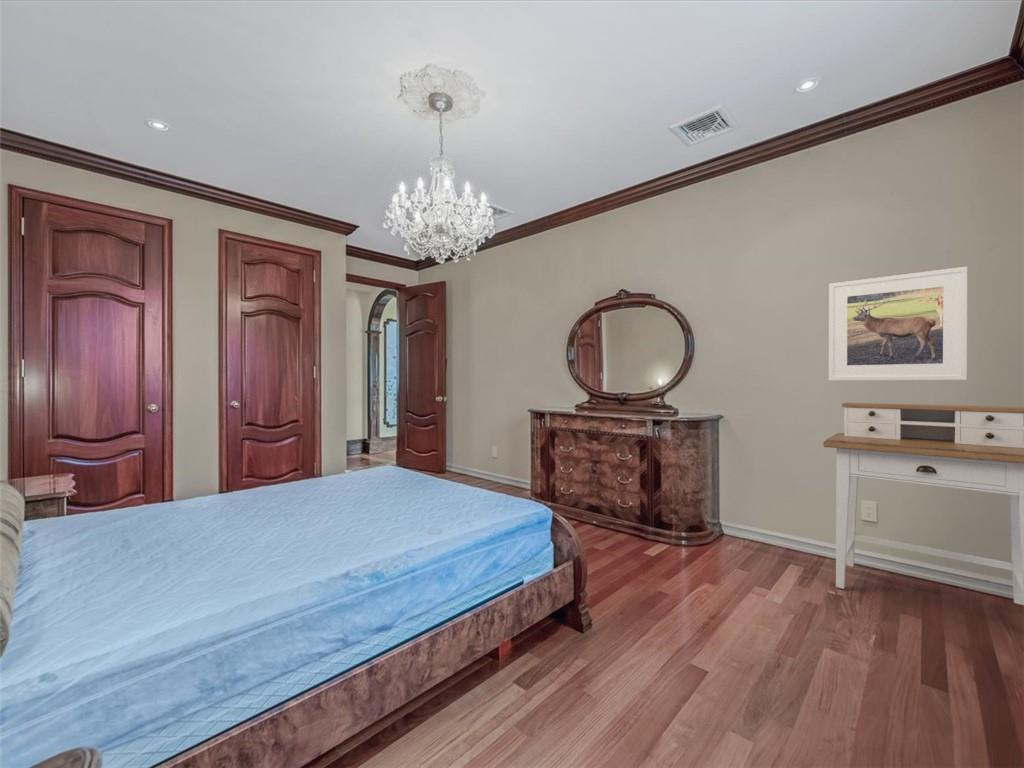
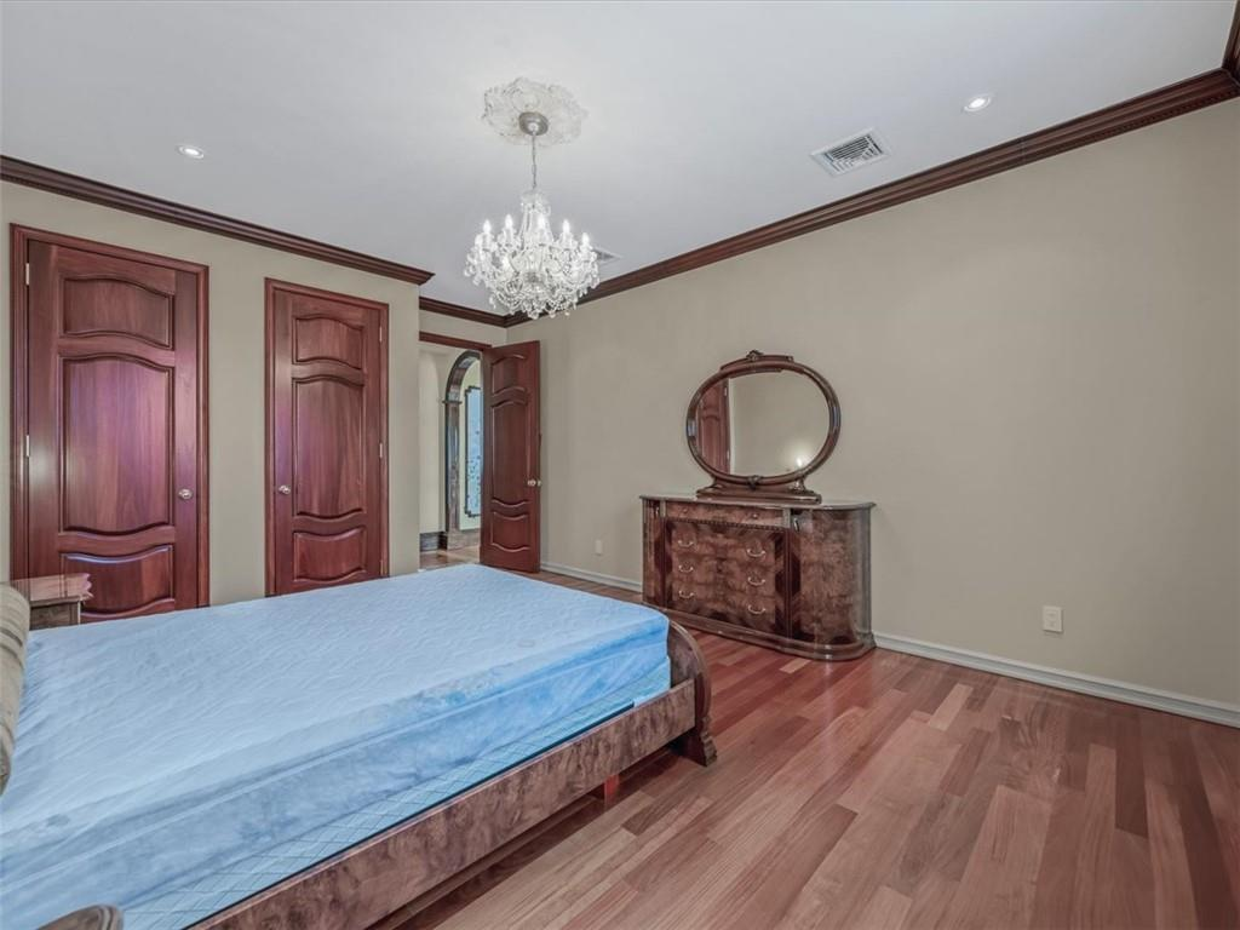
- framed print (892, 328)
- desk (931, 485)
